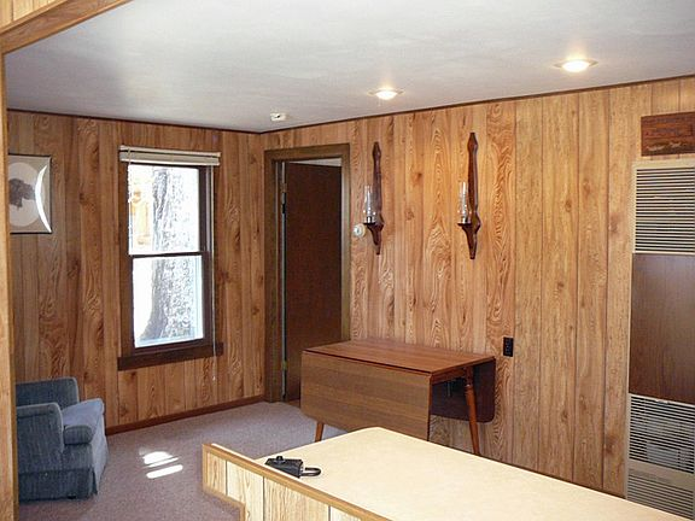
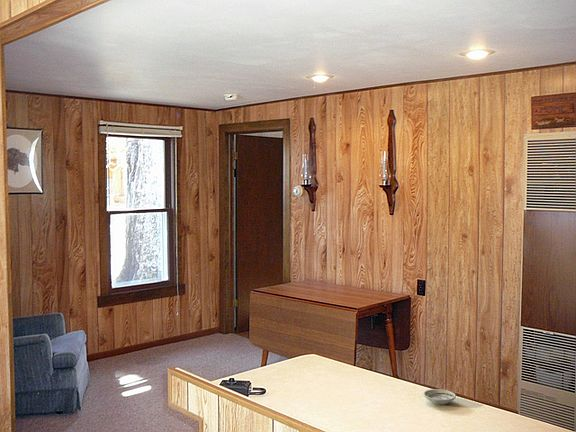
+ saucer (439, 398)
